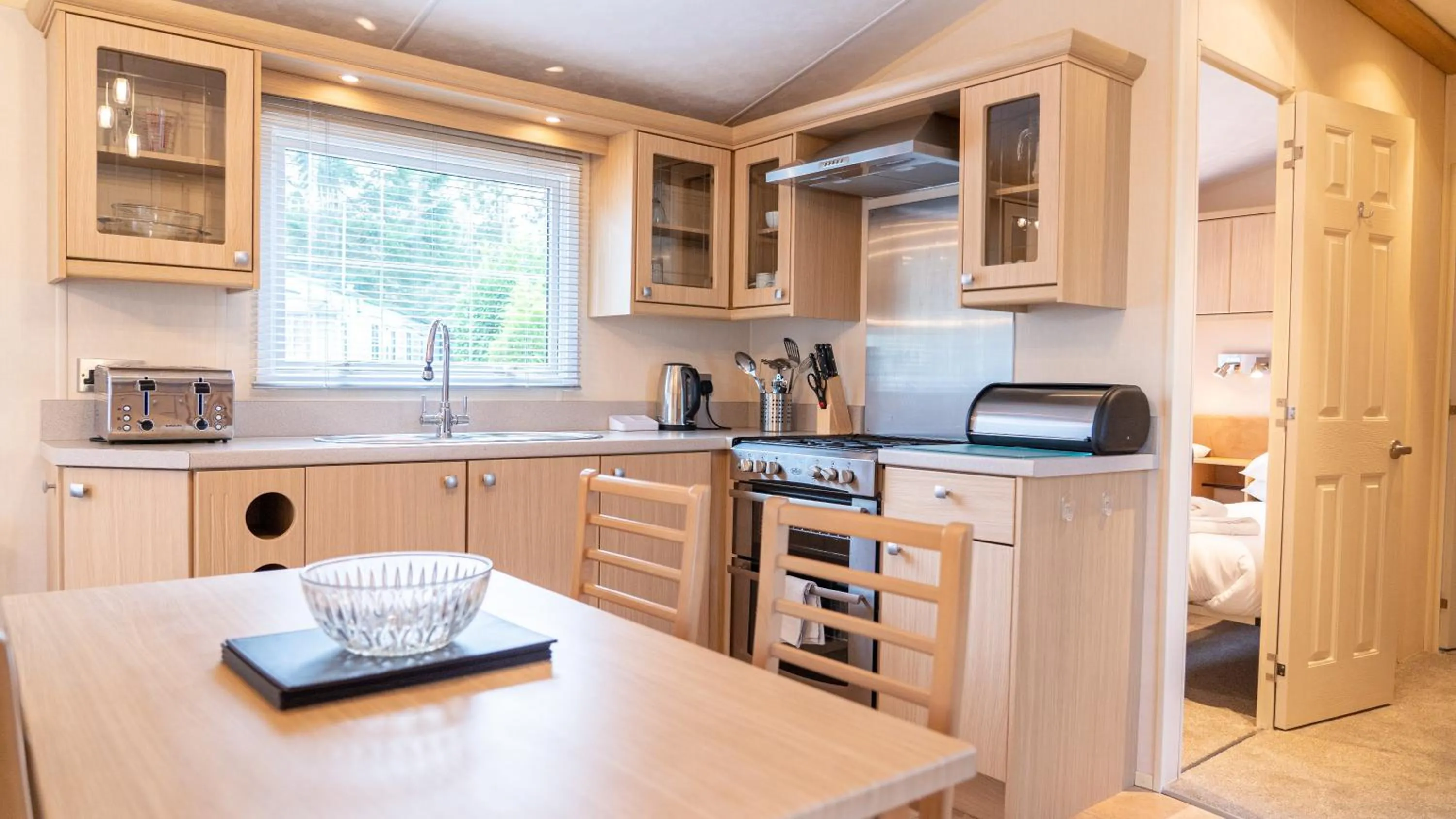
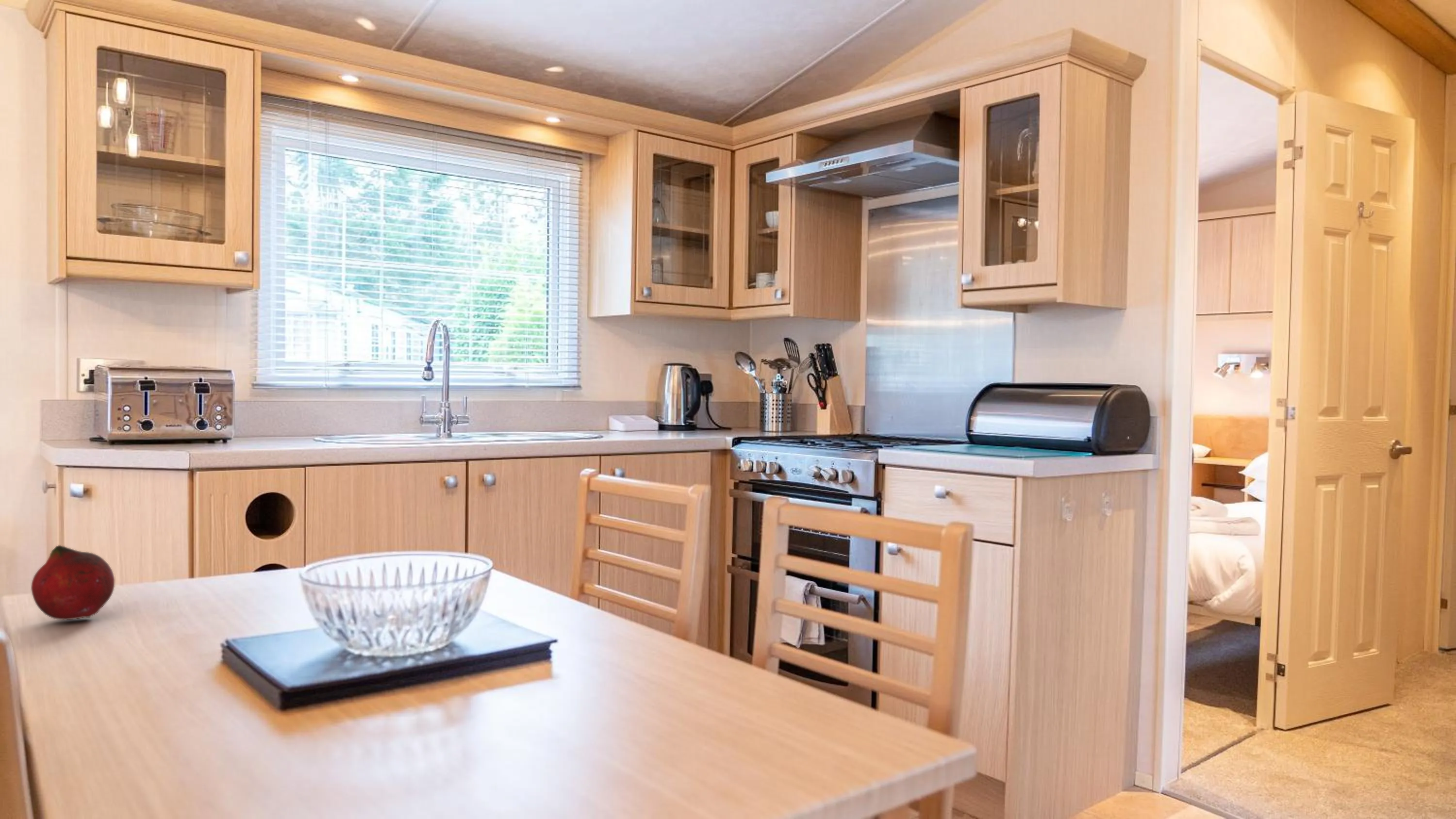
+ fruit (74, 581)
